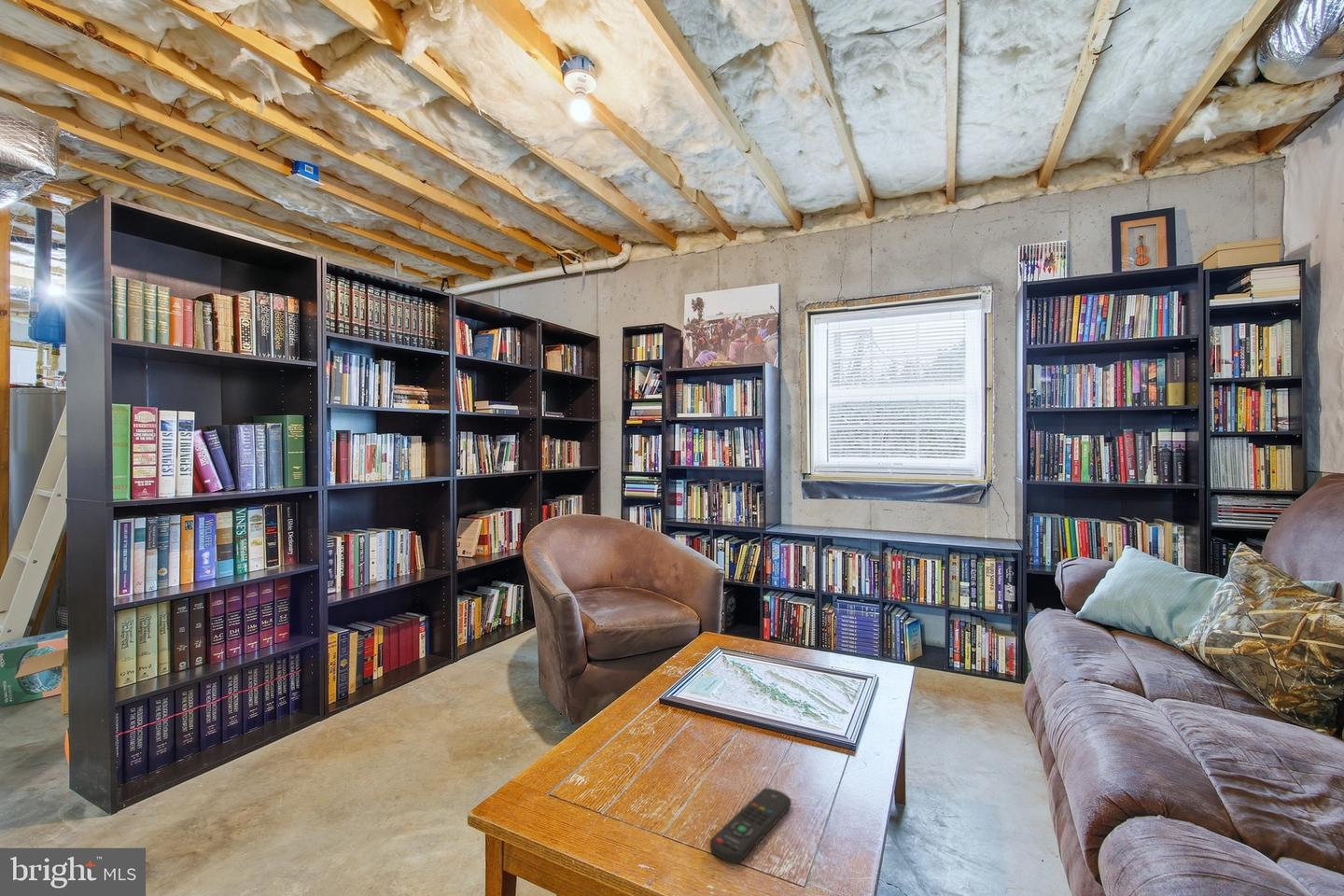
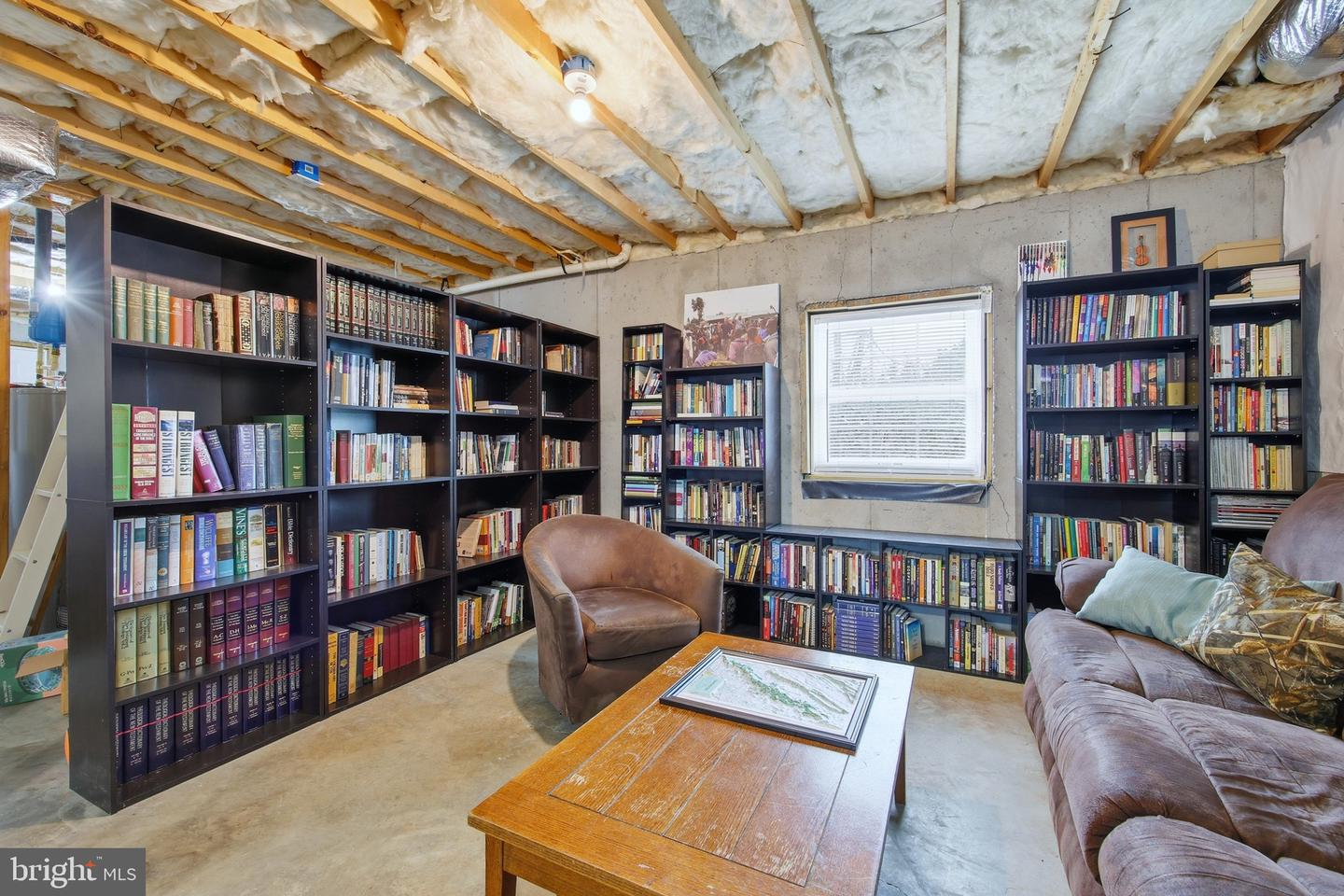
- remote control (752, 821)
